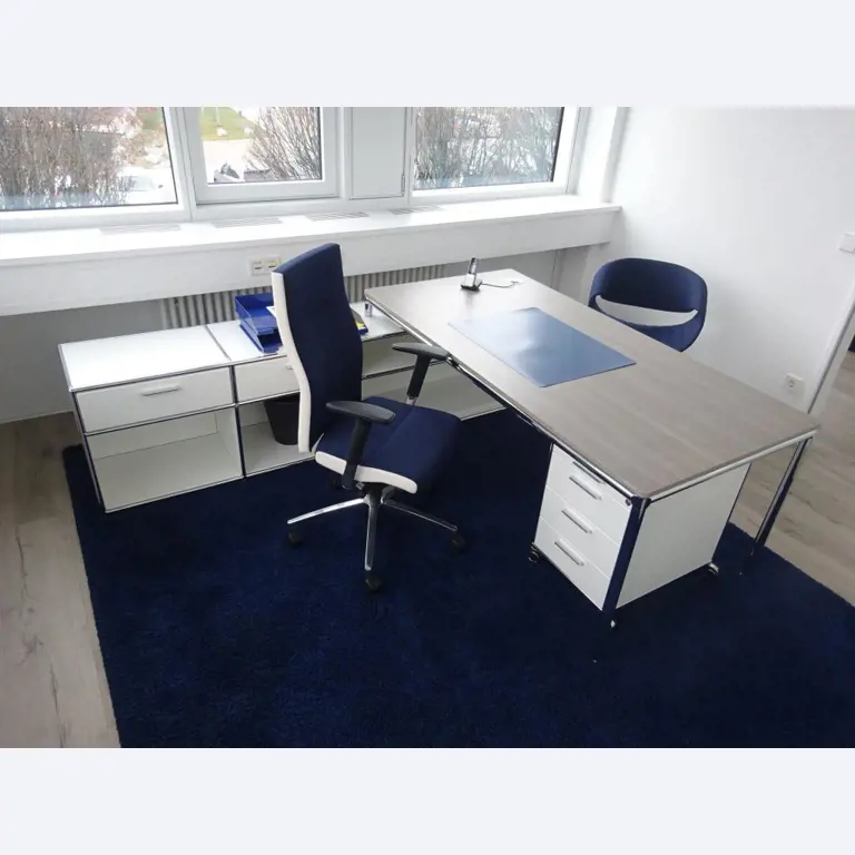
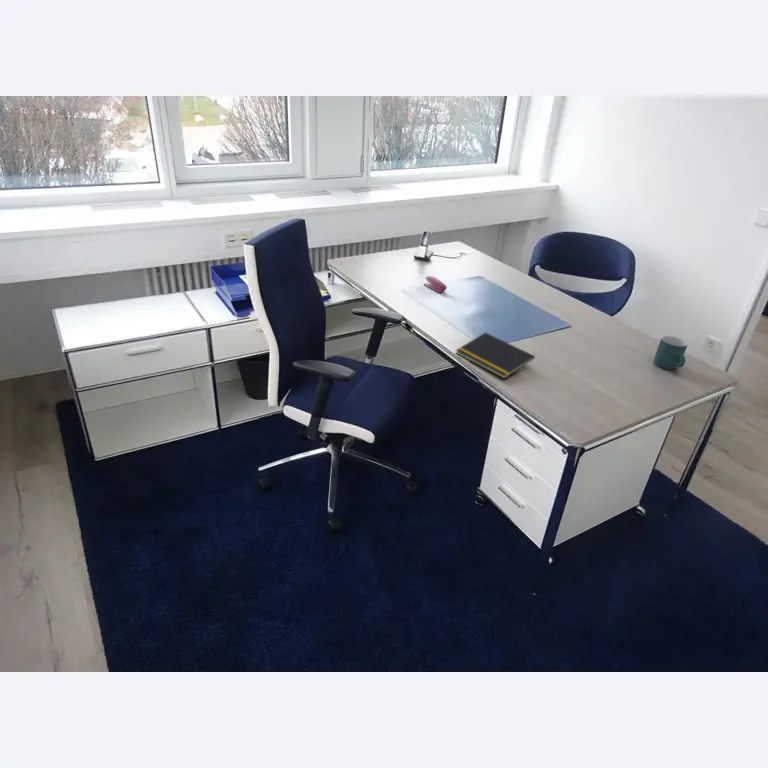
+ notepad (494, 354)
+ stapler (435, 283)
+ mug (673, 354)
